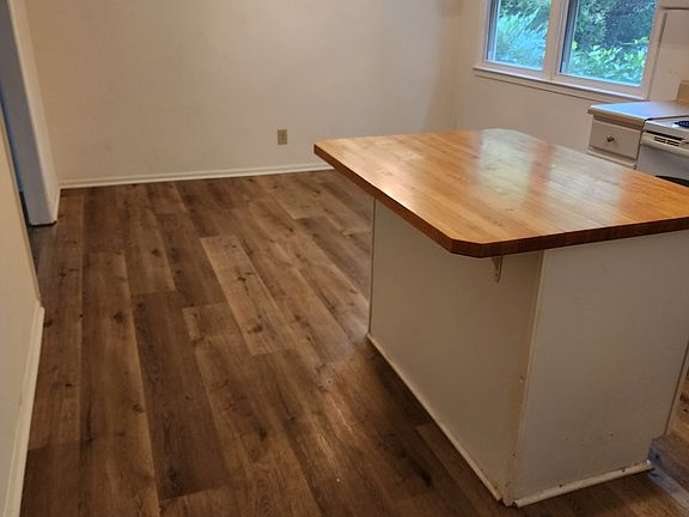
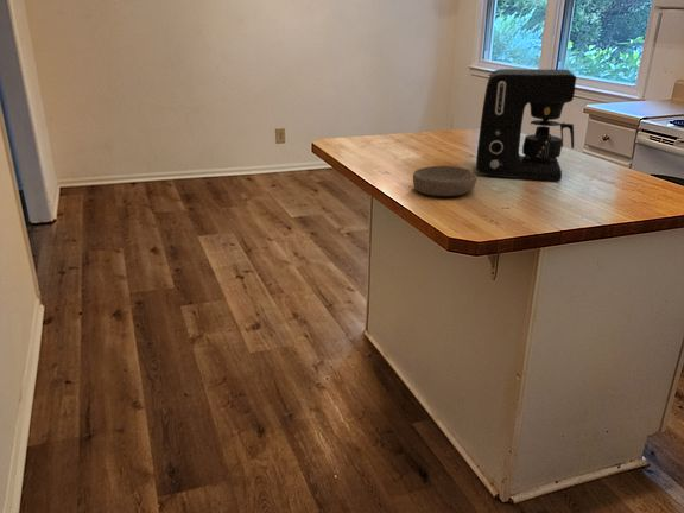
+ bowl (444, 180)
+ coffee maker (531, 122)
